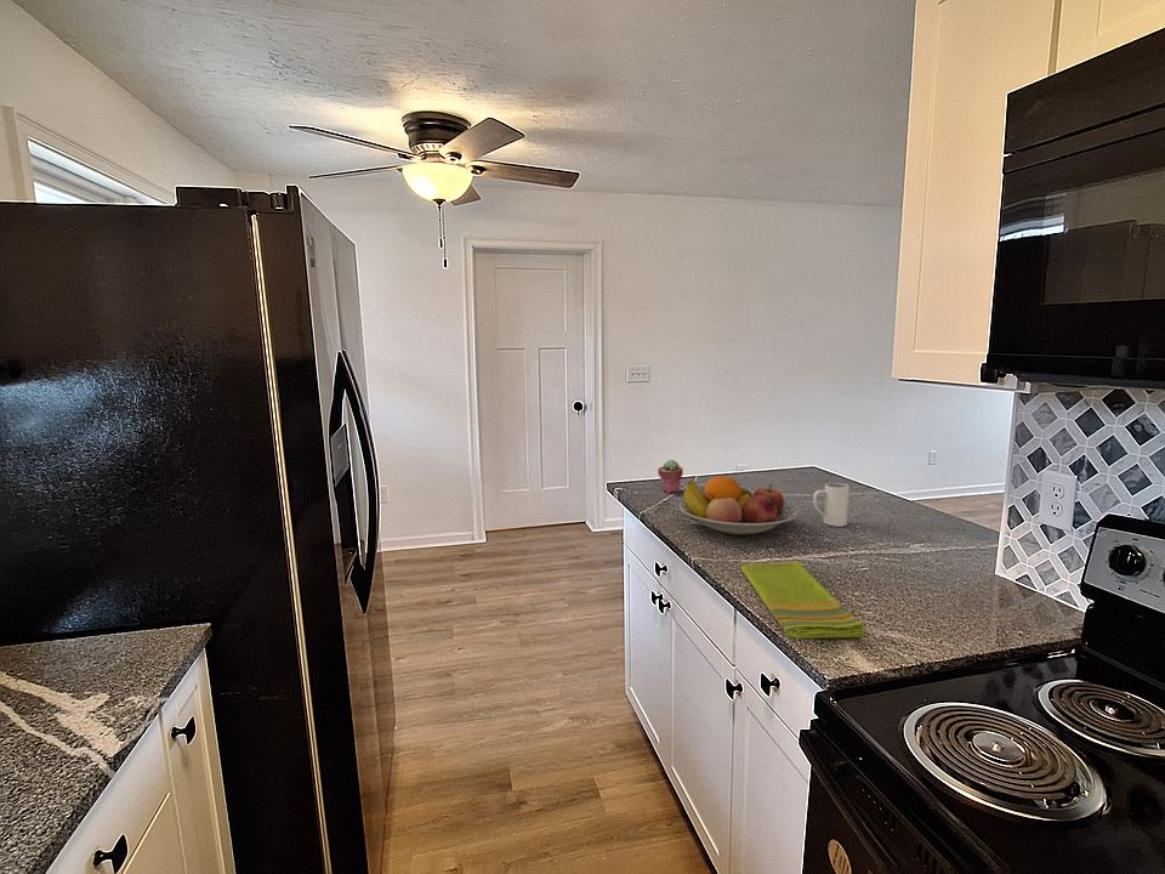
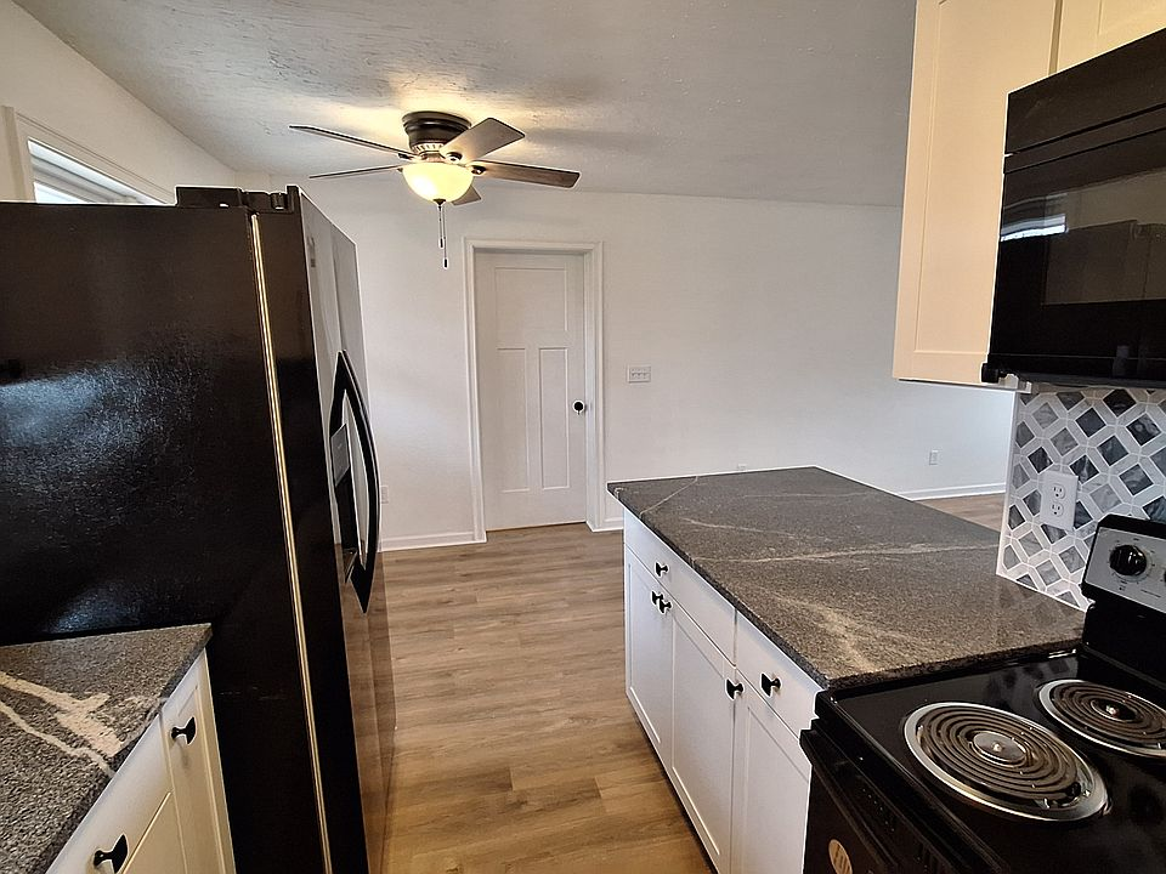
- mug (830, 504)
- potted succulent (670, 475)
- fruit bowl (737, 501)
- dish towel (794, 592)
